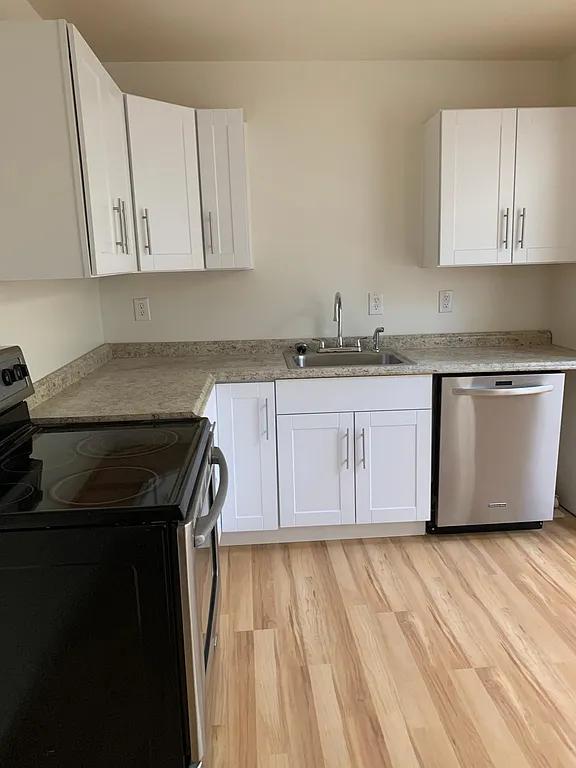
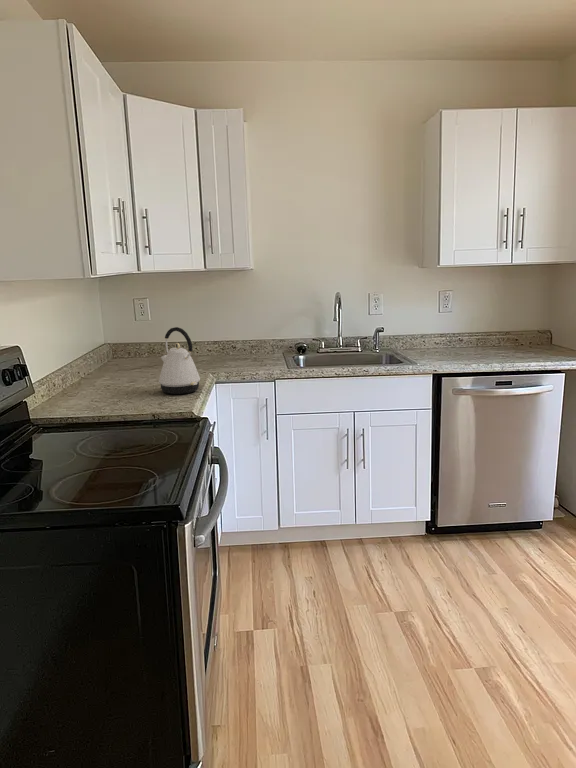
+ kettle (177, 359)
